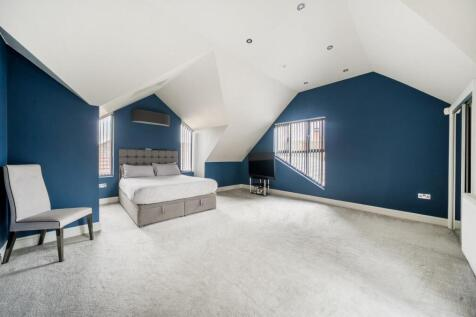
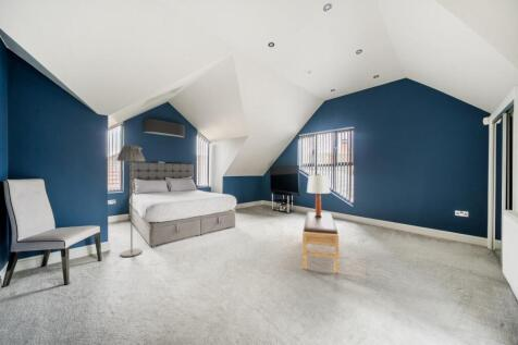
+ lamp (318, 195)
+ bench (319, 235)
+ floor lamp (131, 199)
